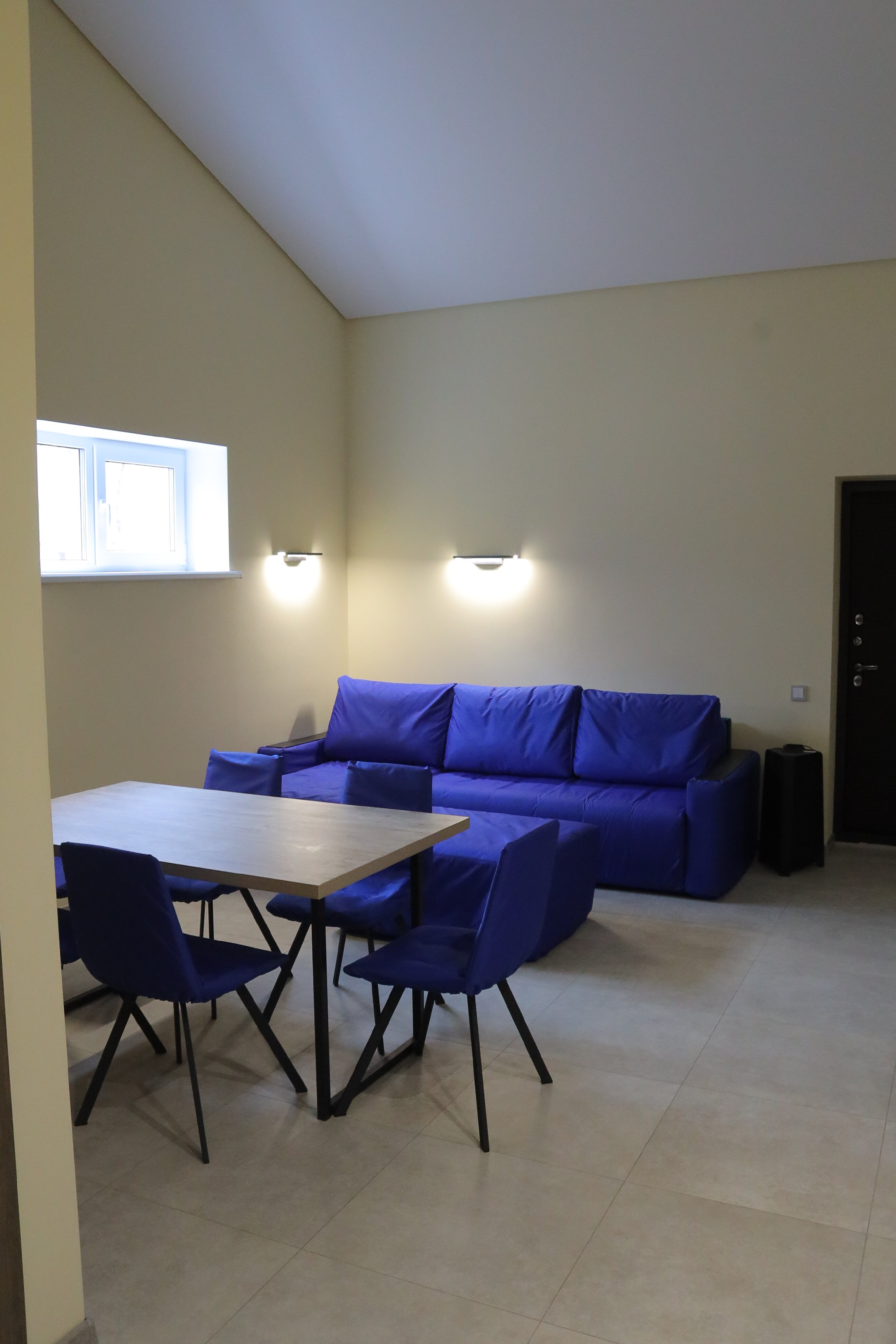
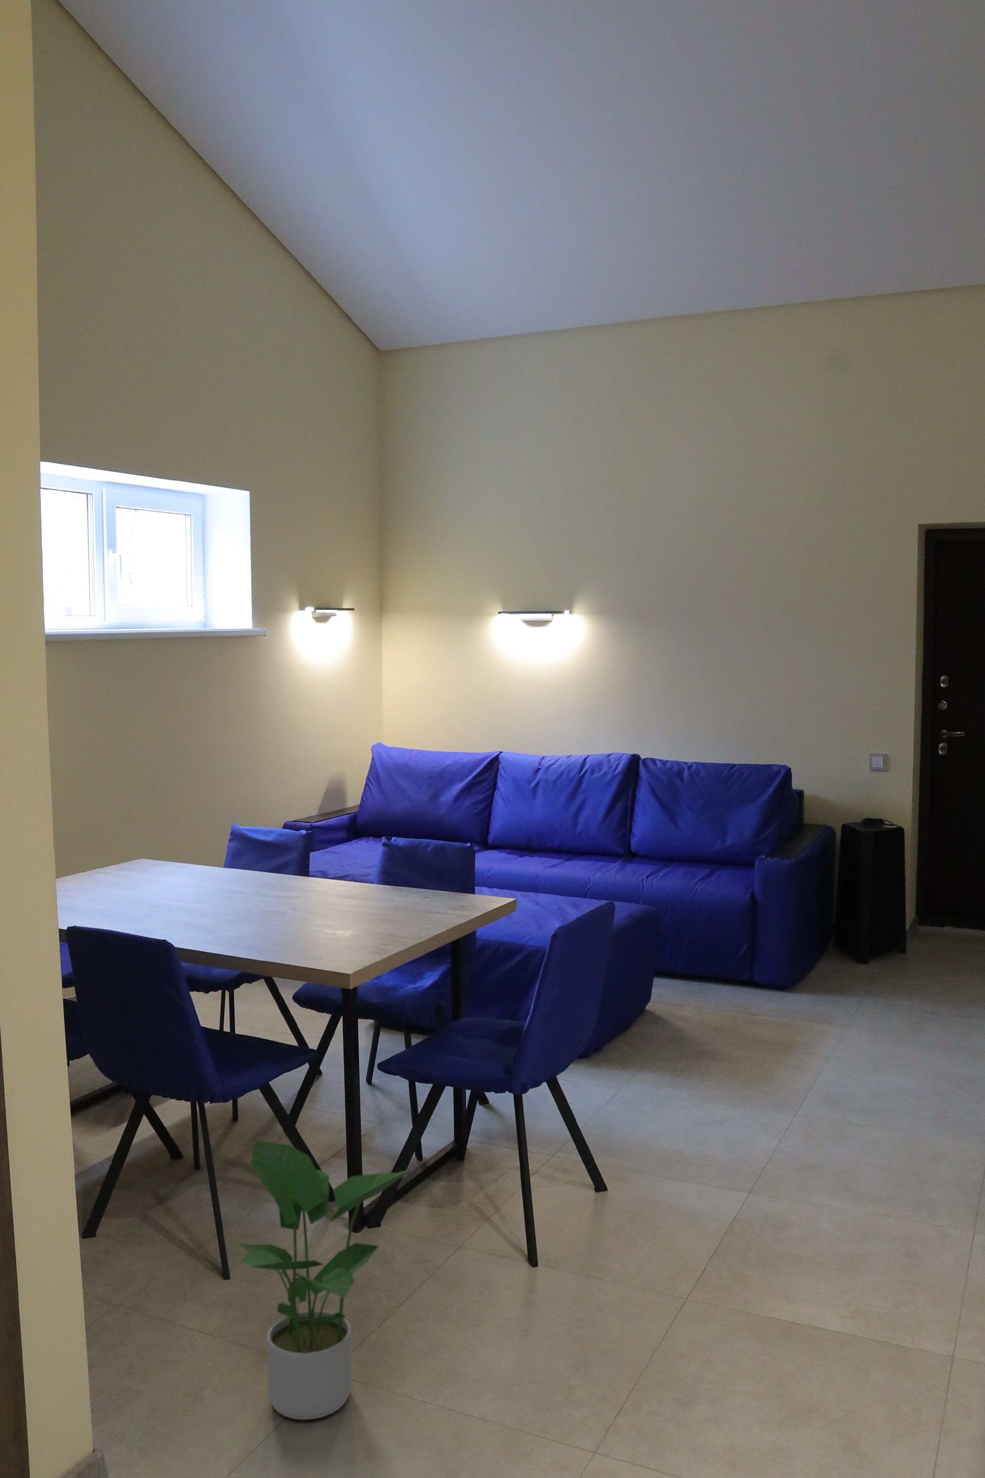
+ potted plant (311, 1284)
